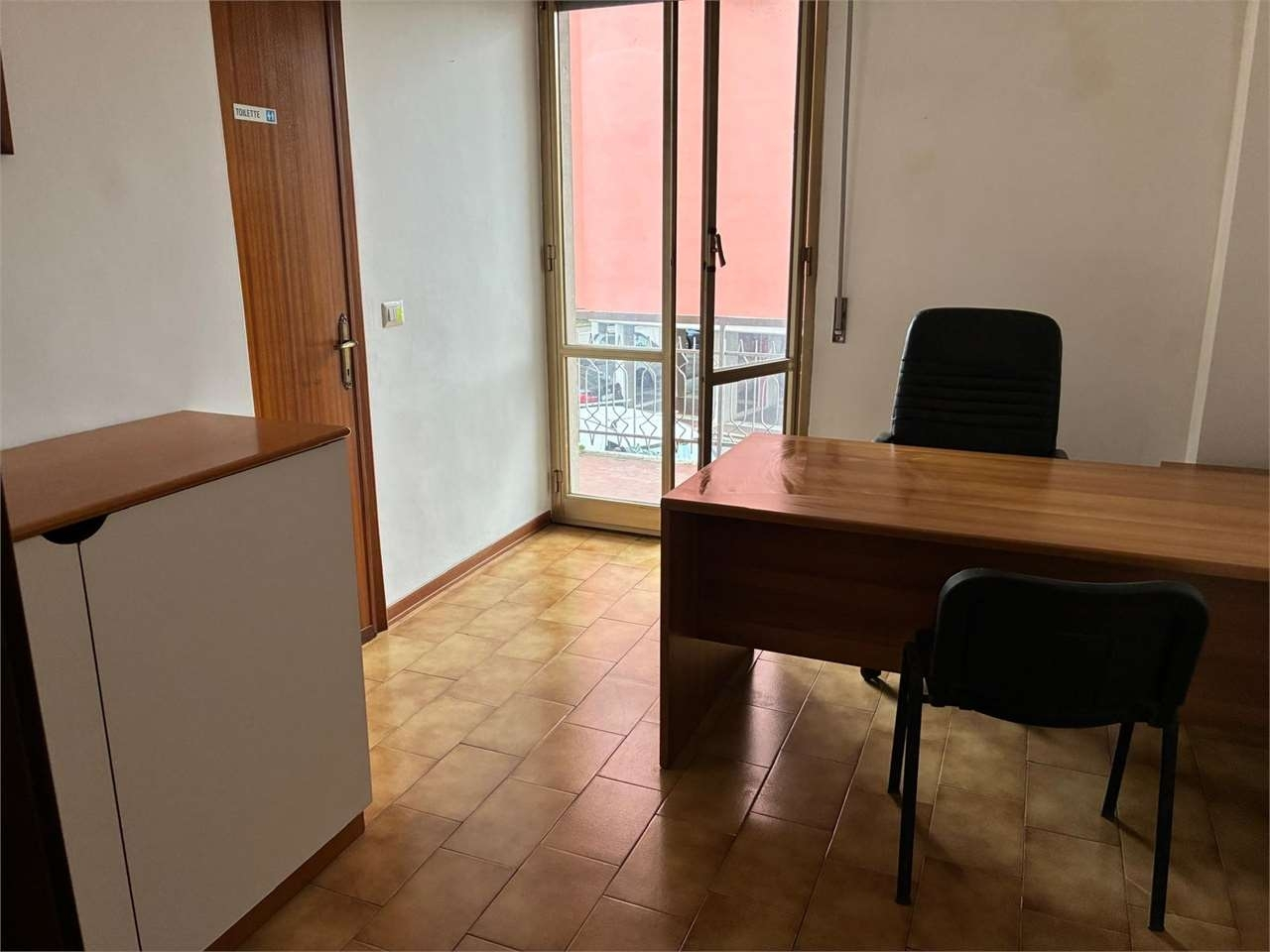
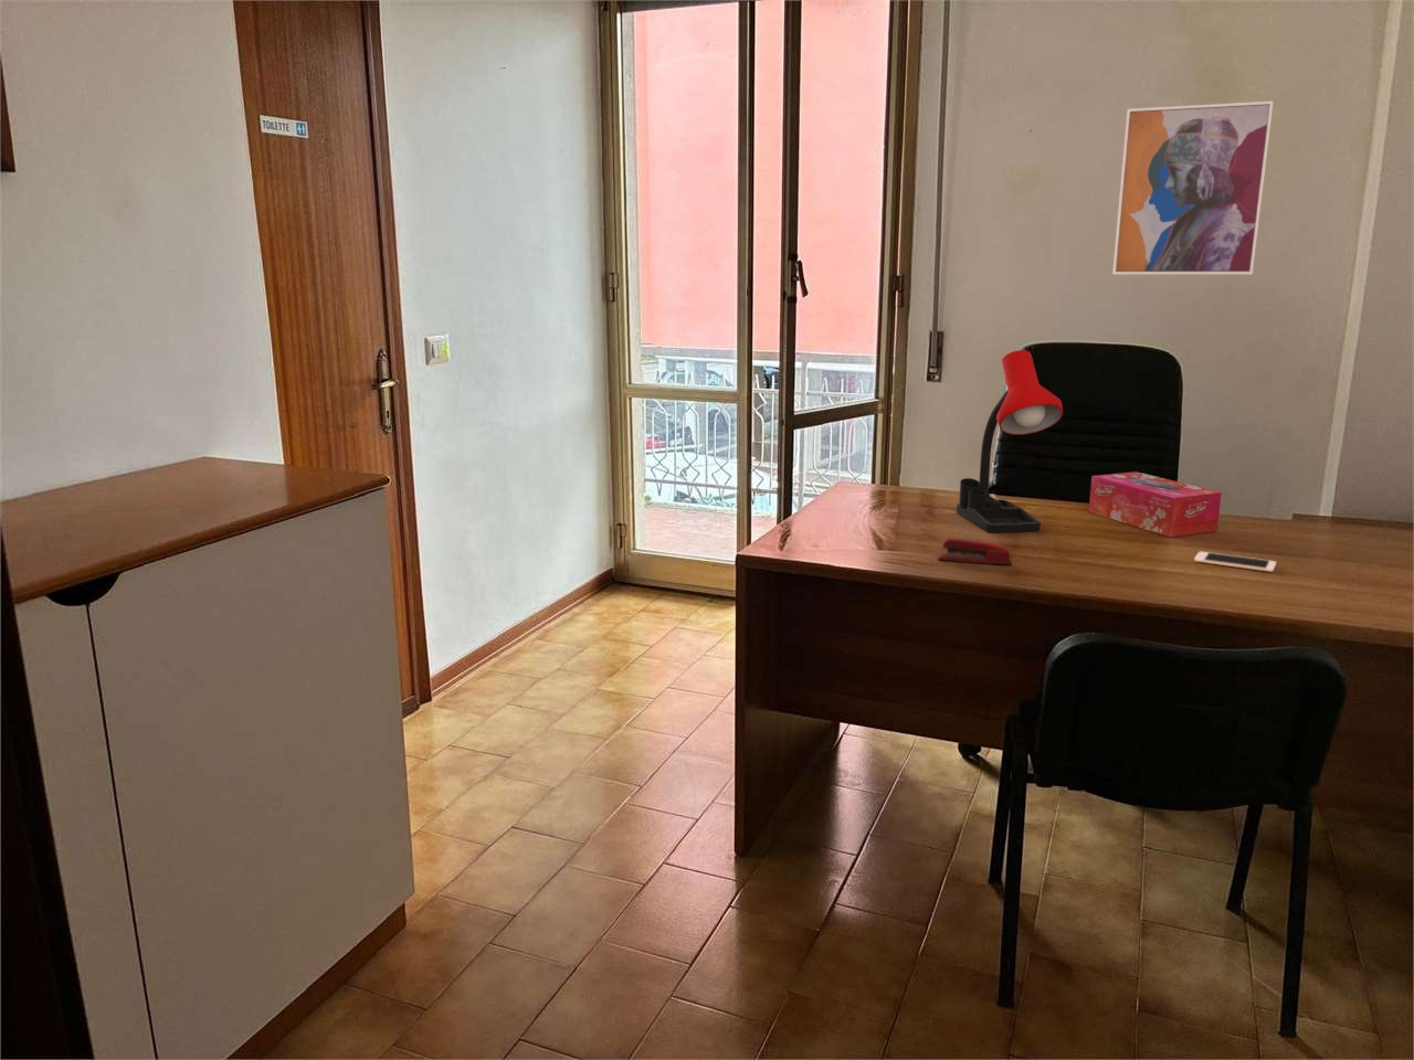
+ stapler (975, 550)
+ cell phone (1234, 561)
+ desk lamp (1008, 433)
+ wall art (1189, 192)
+ tissue box (1152, 502)
